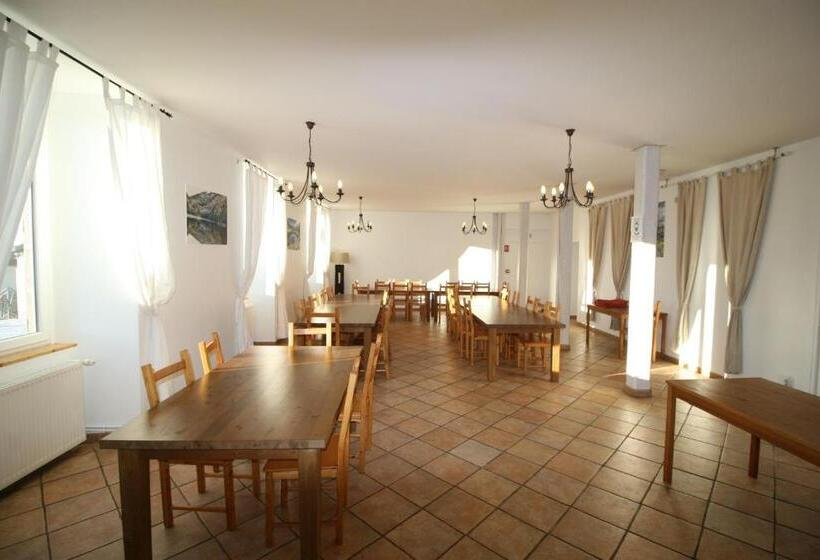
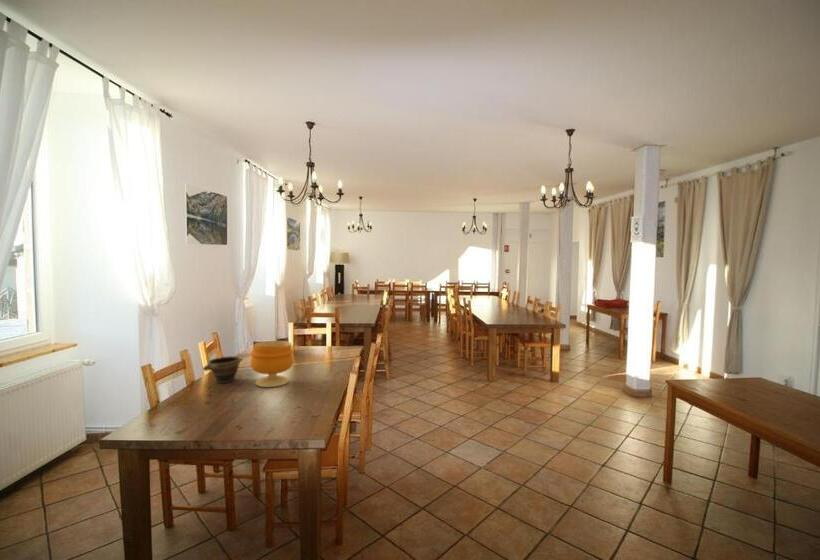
+ footed bowl (272, 363)
+ bowl (224, 370)
